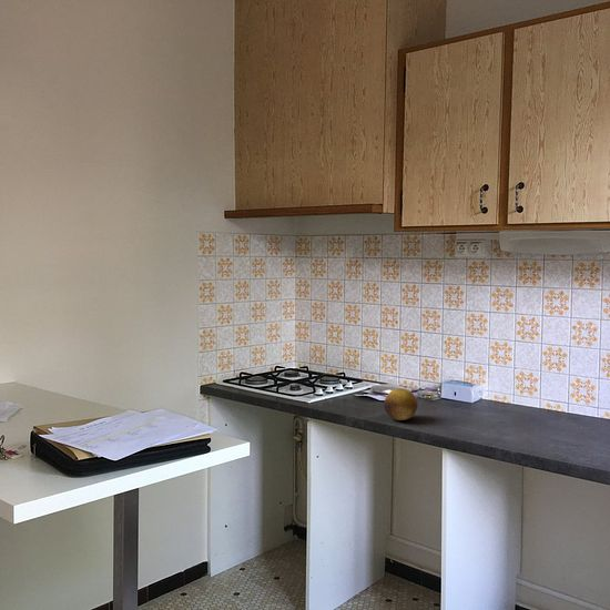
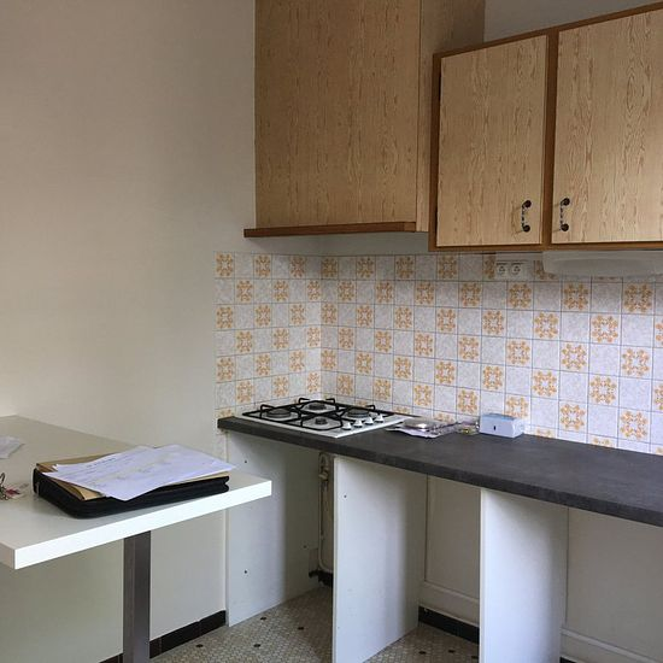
- fruit (399, 404)
